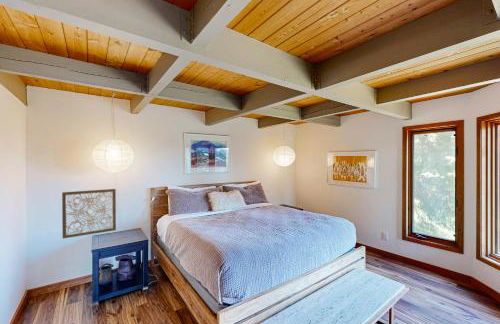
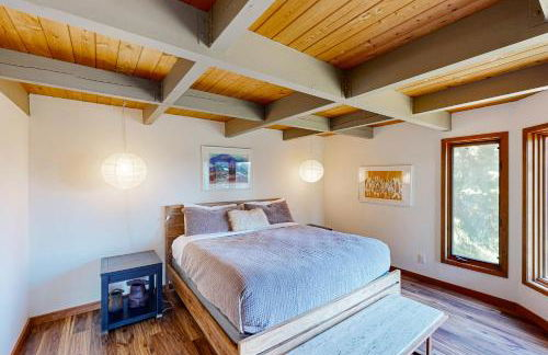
- wall art (91, 209)
